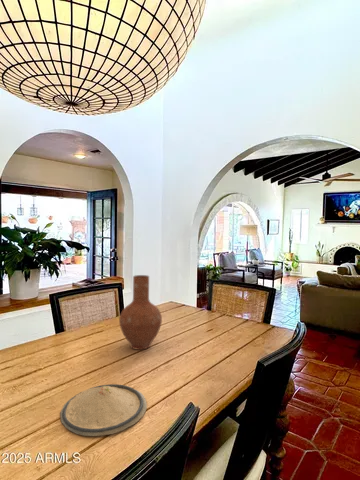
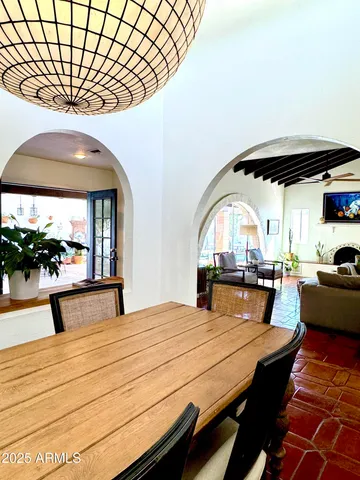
- vase (140, 311)
- plate (105, 396)
